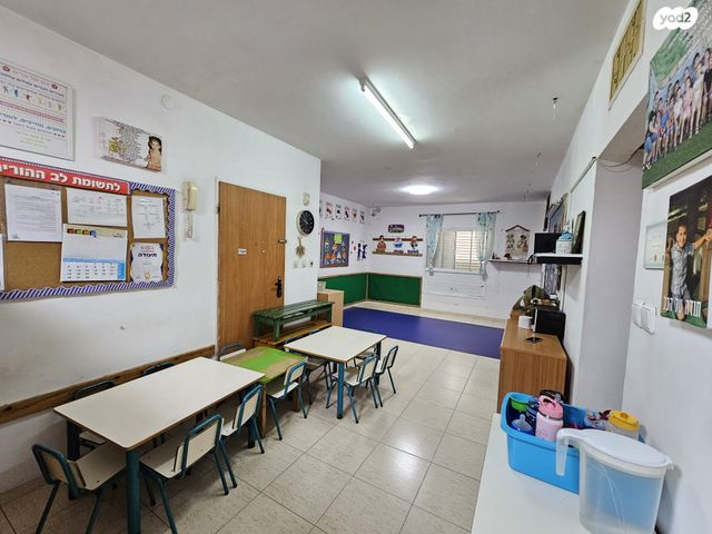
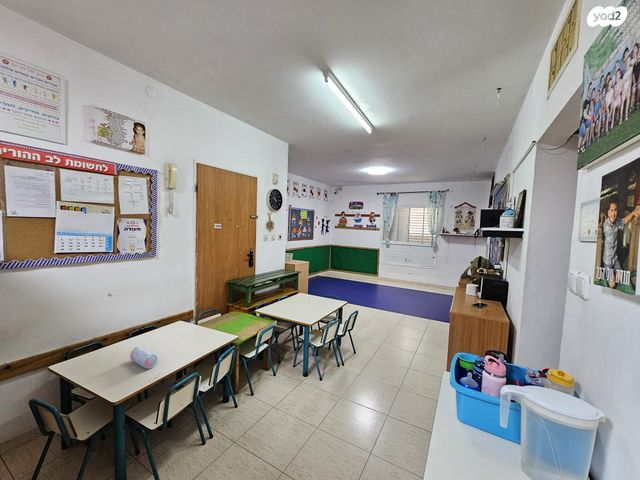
+ pencil case (143, 357)
